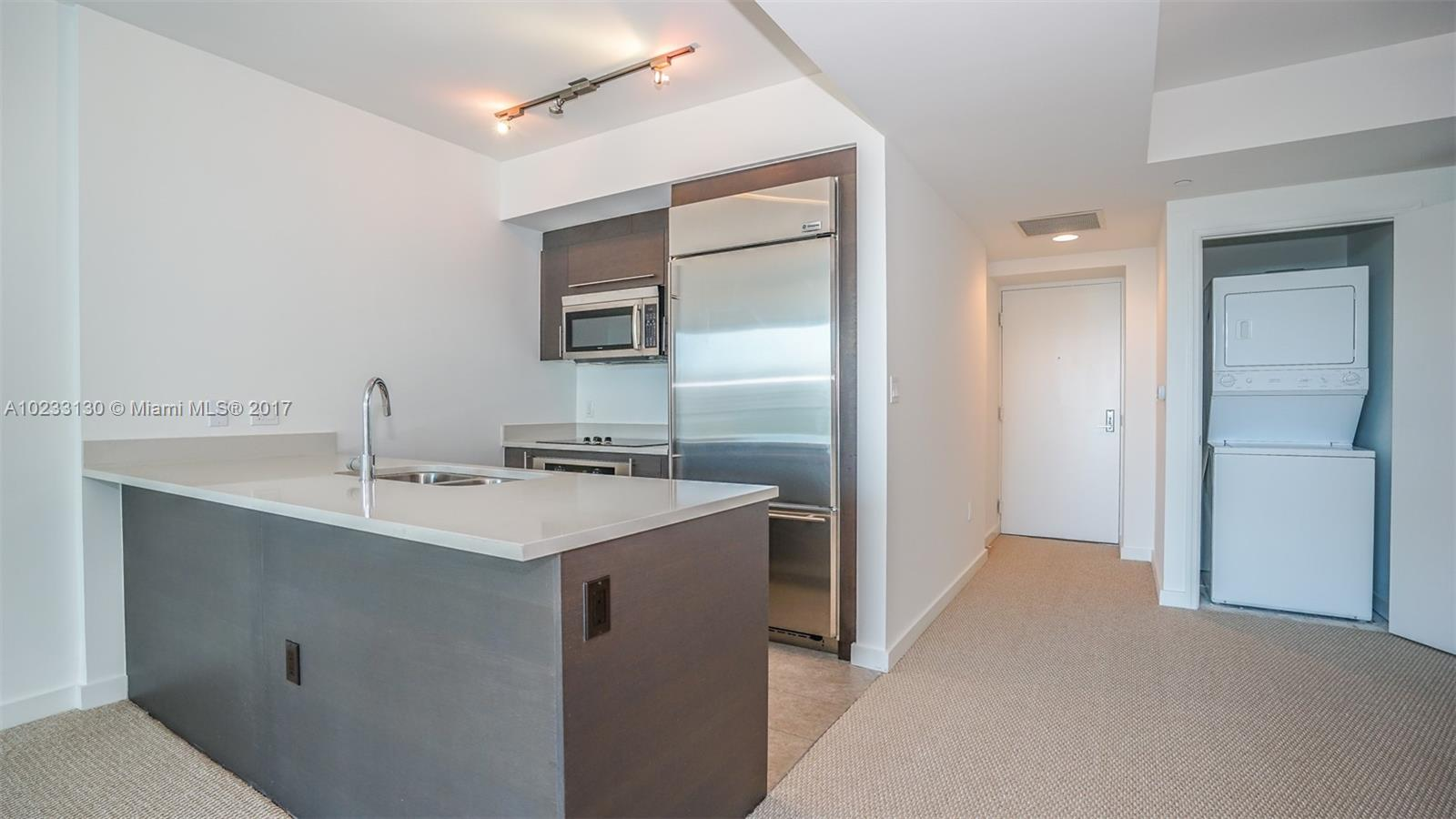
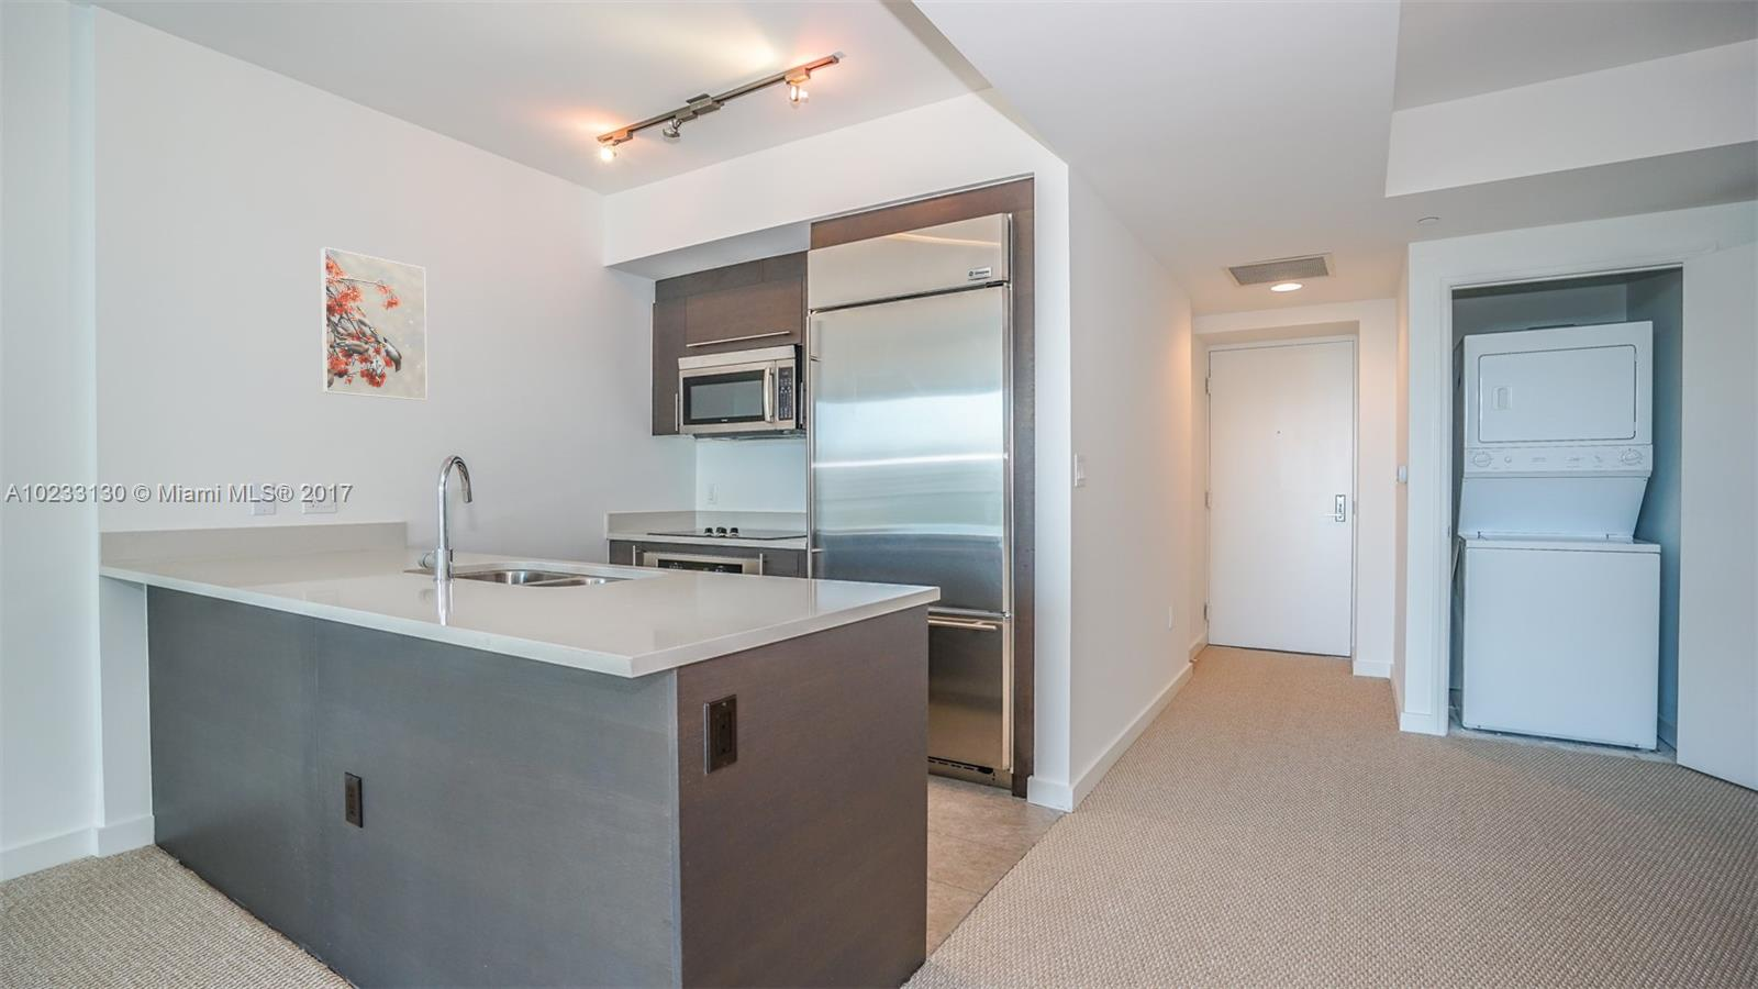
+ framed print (376, 327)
